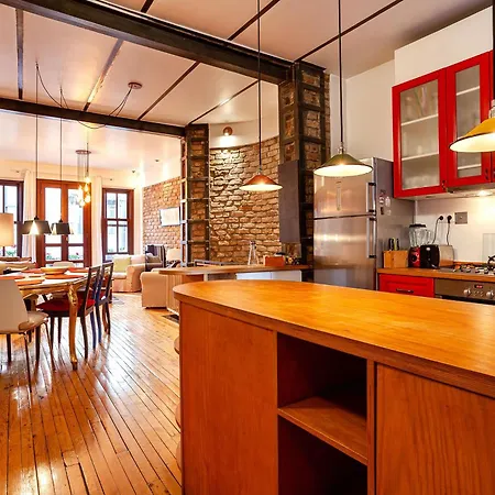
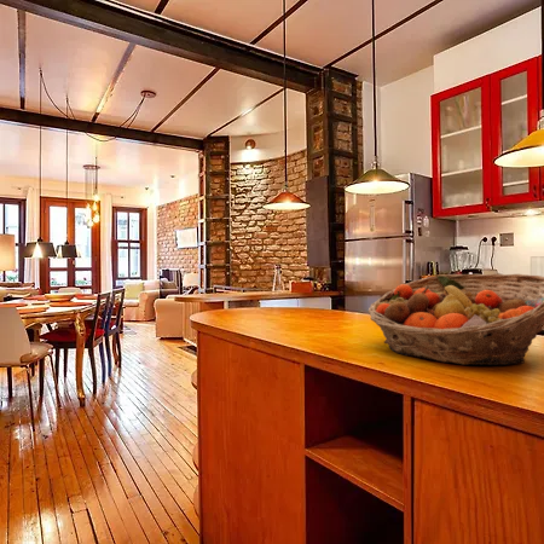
+ fruit basket (456, 313)
